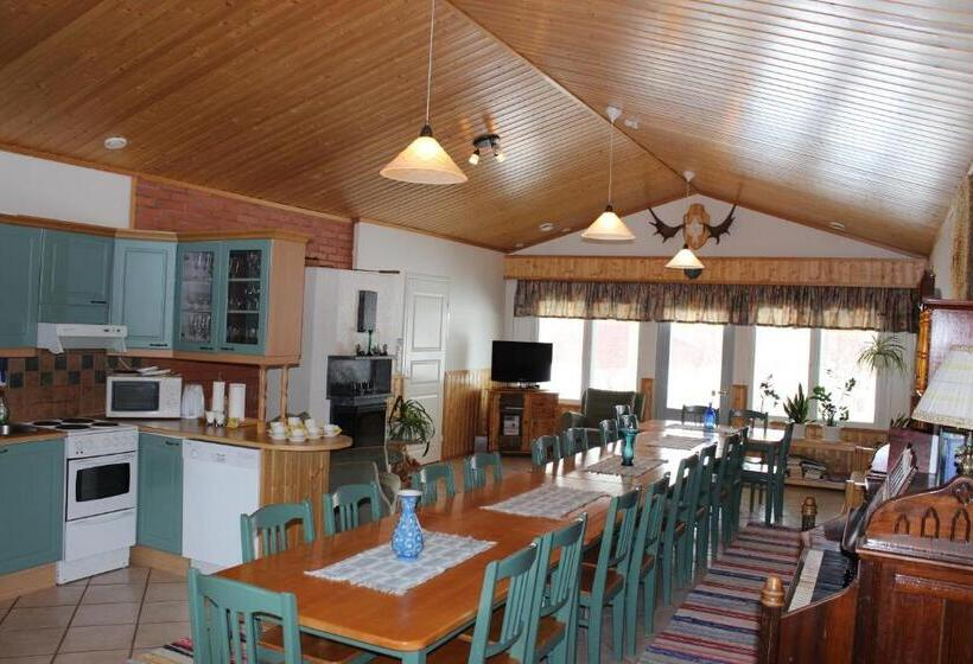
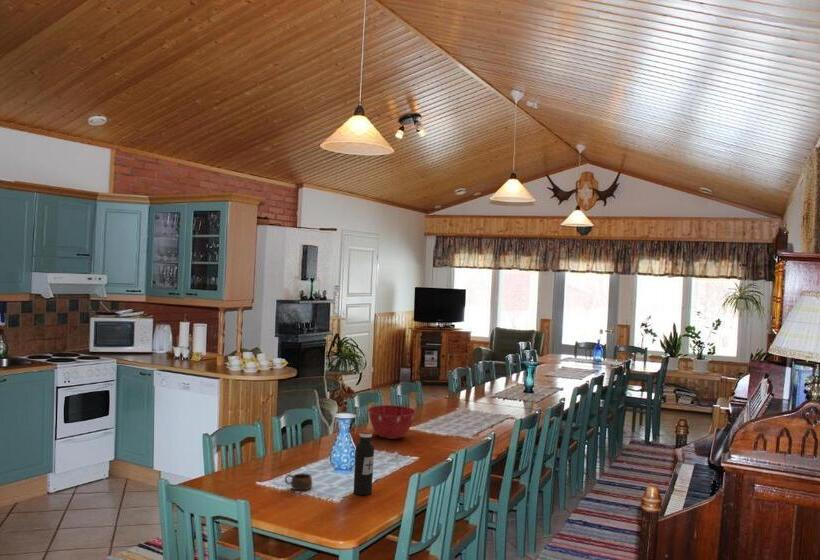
+ cup (298, 481)
+ water bottle (364, 462)
+ mixing bowl (391, 423)
